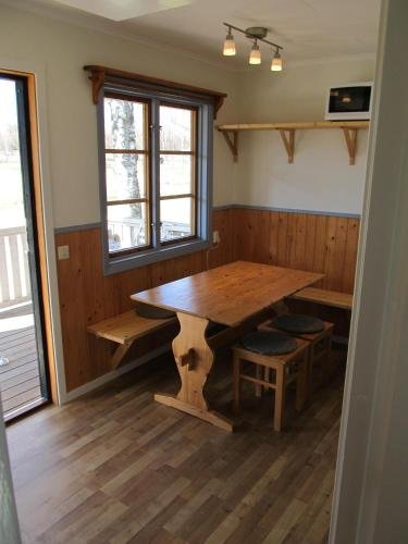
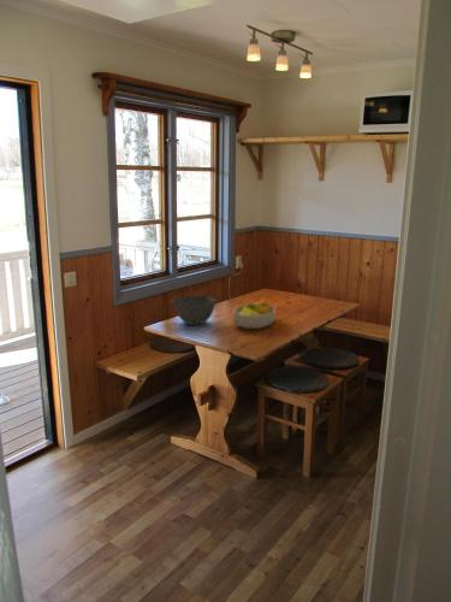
+ fruit bowl (254, 313)
+ bowl (194, 311)
